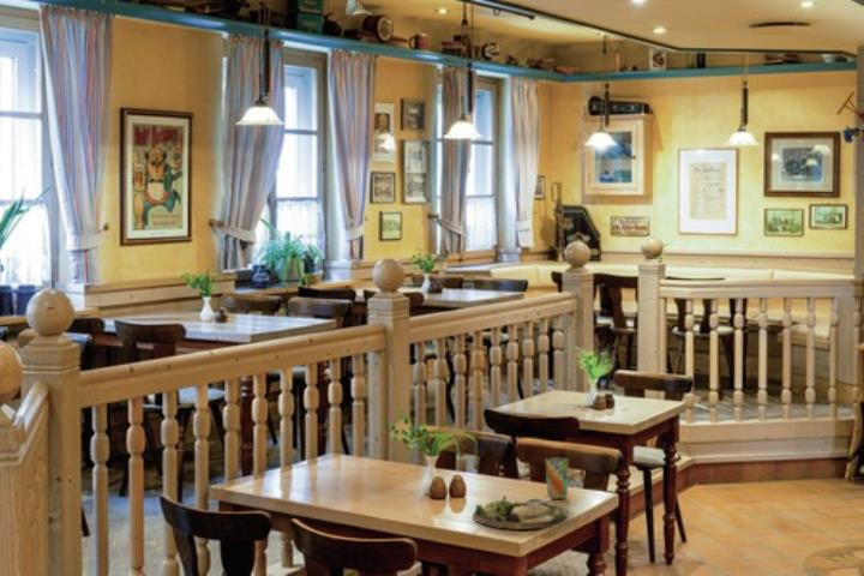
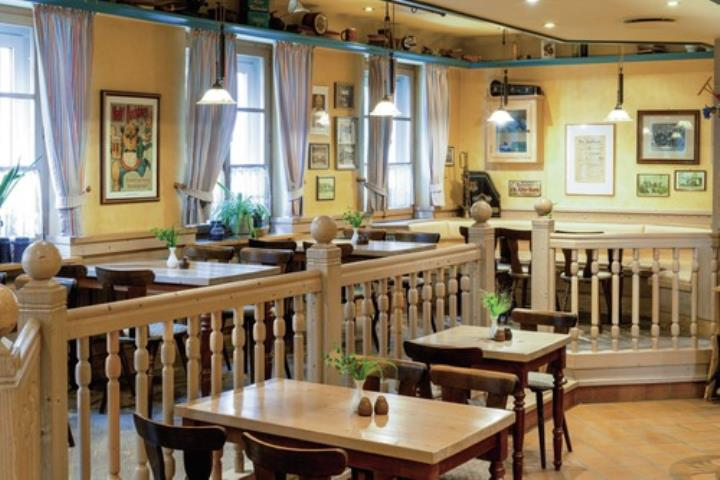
- dinner plate (520, 506)
- cup (557, 478)
